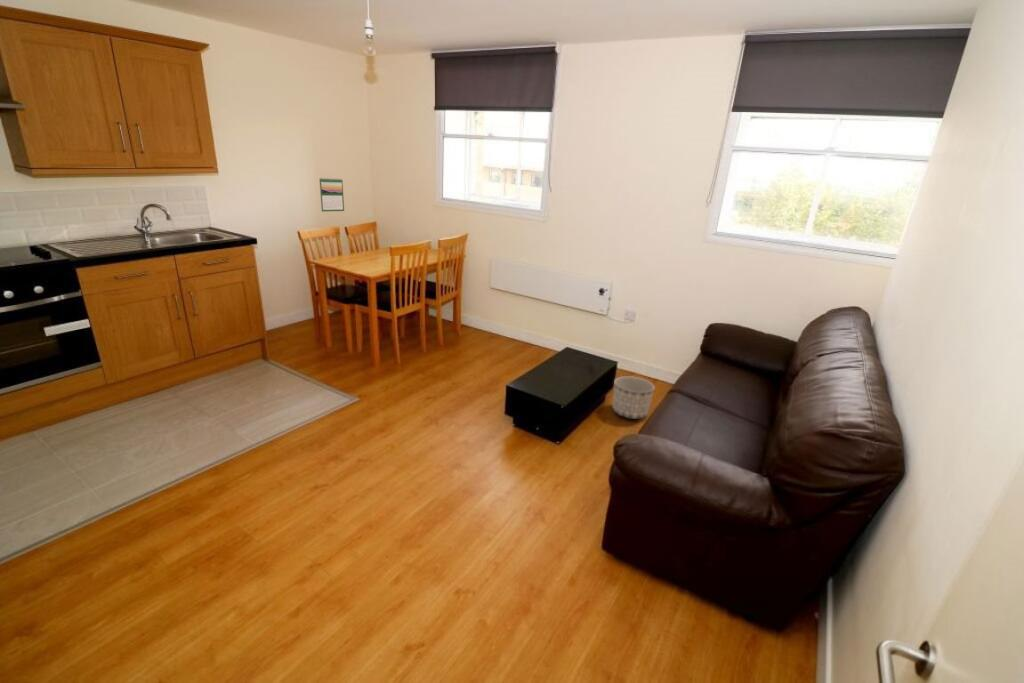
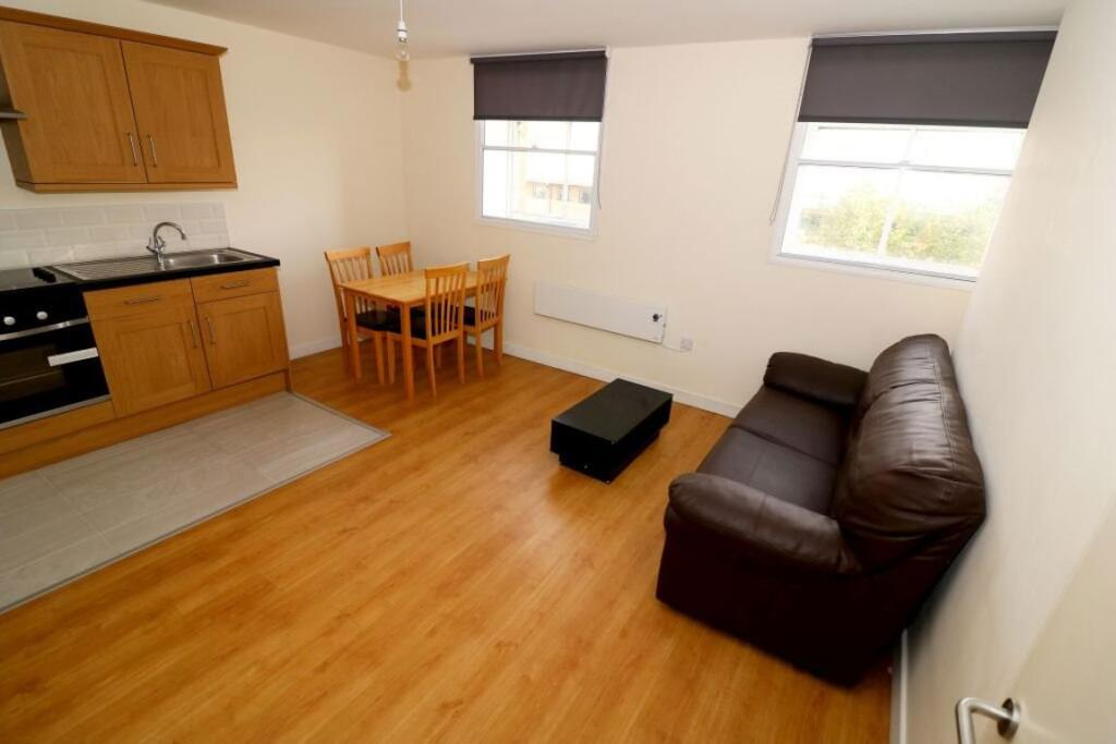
- planter (631, 398)
- calendar (332, 194)
